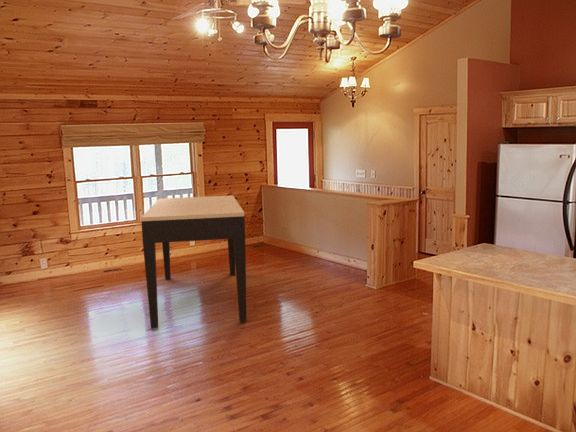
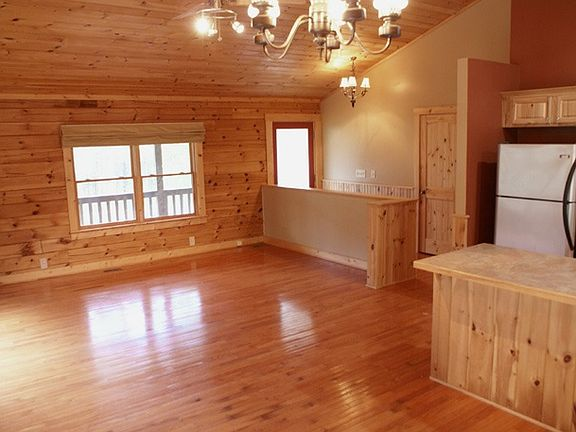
- dining table (199, 240)
